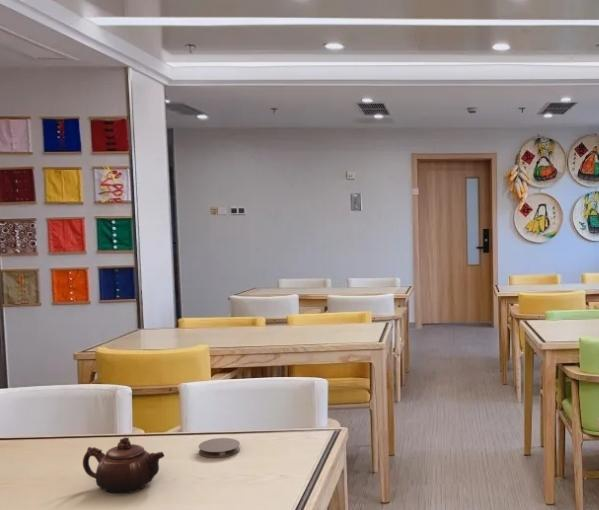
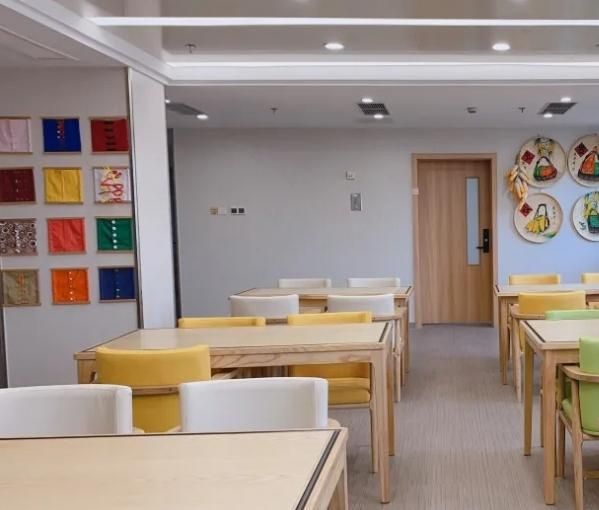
- coaster (219, 447)
- teapot (123, 461)
